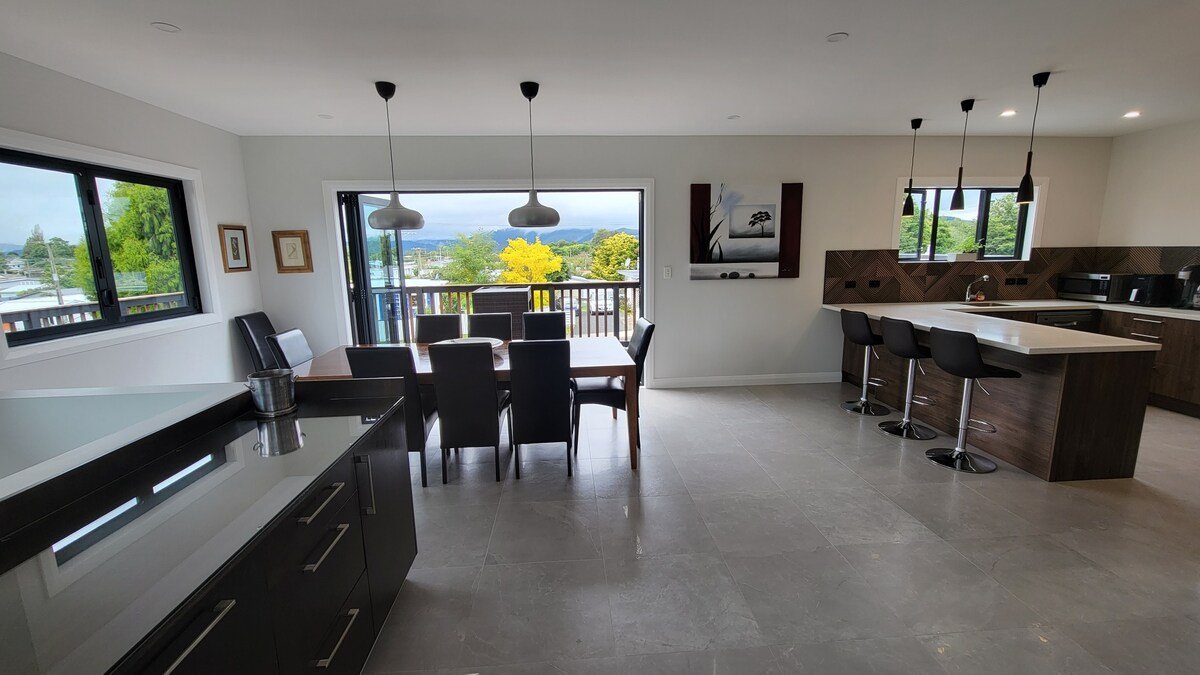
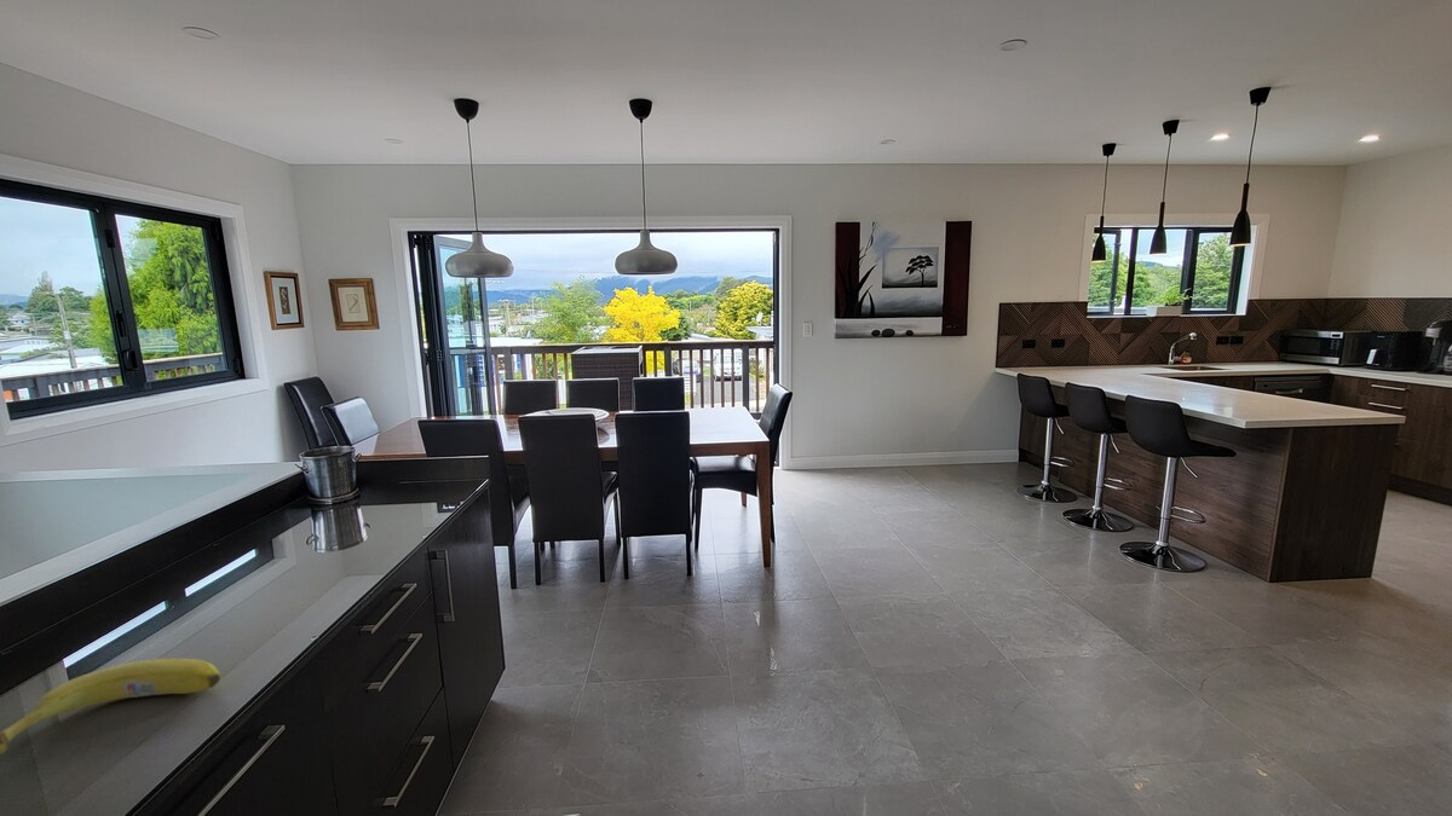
+ fruit (104, 701)
